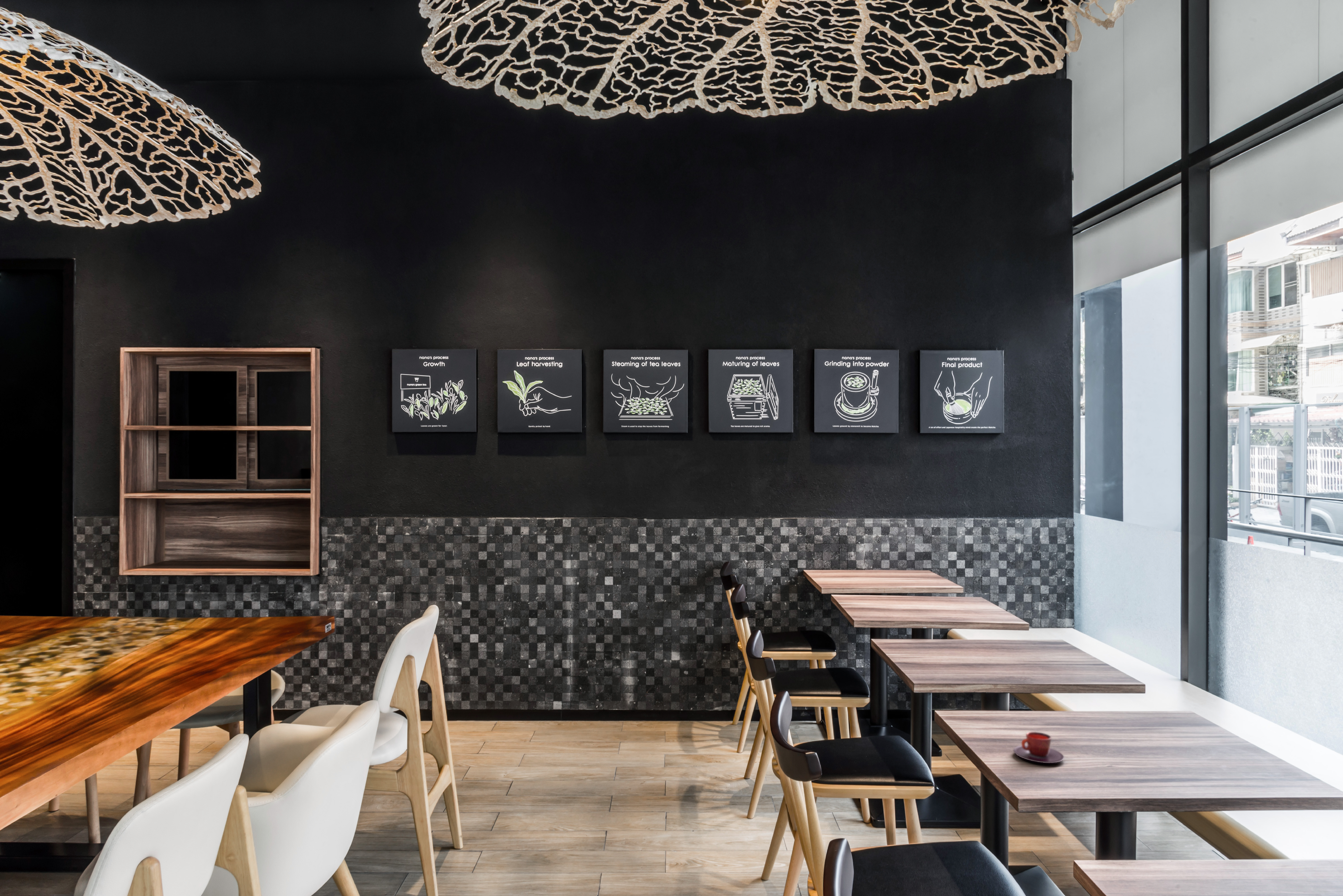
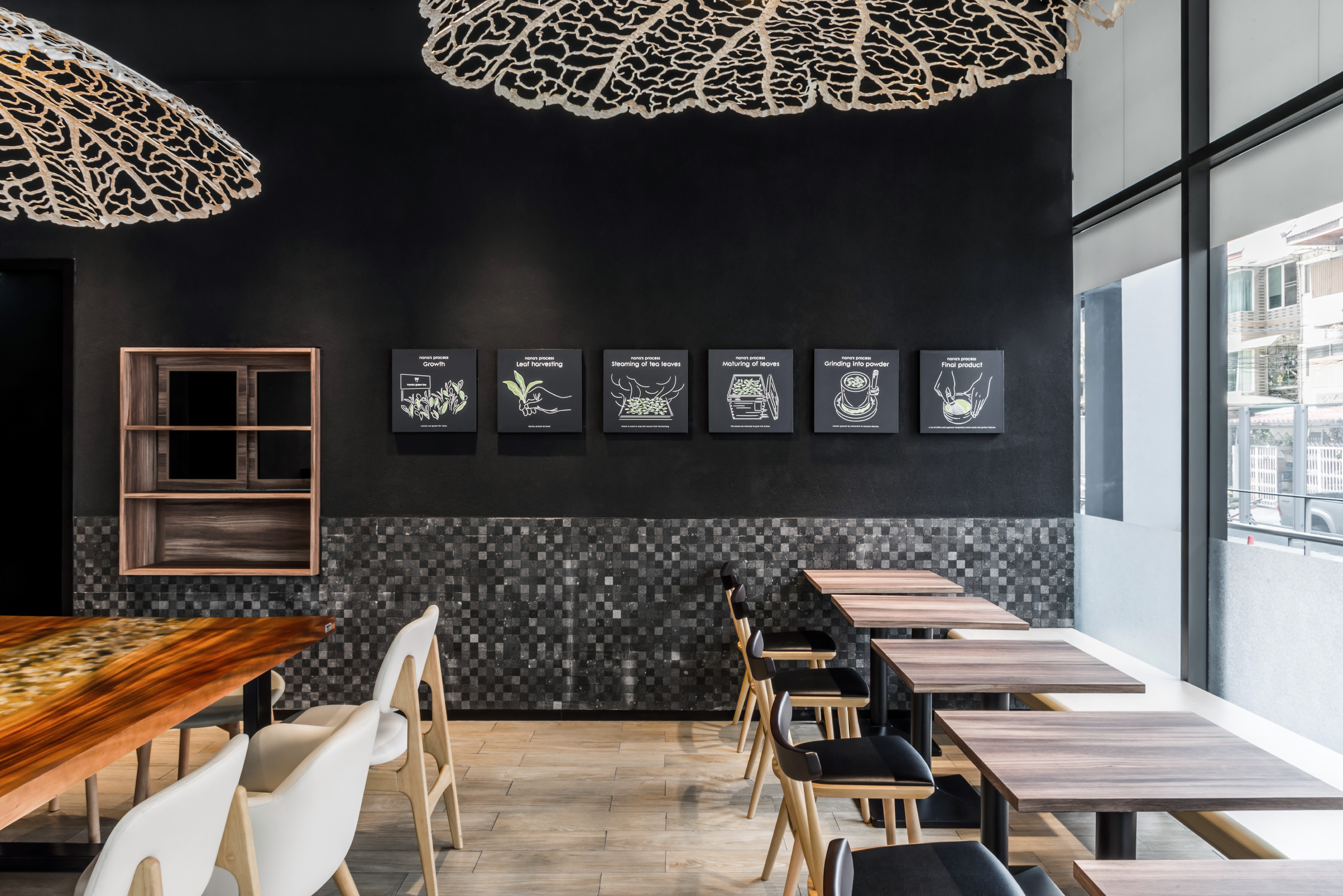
- teacup (1038, 746)
